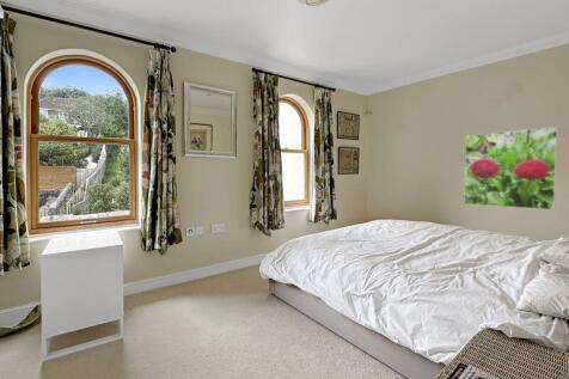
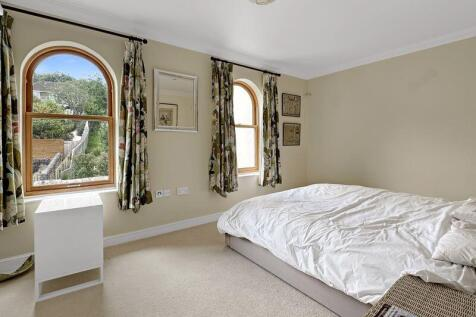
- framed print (506, 169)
